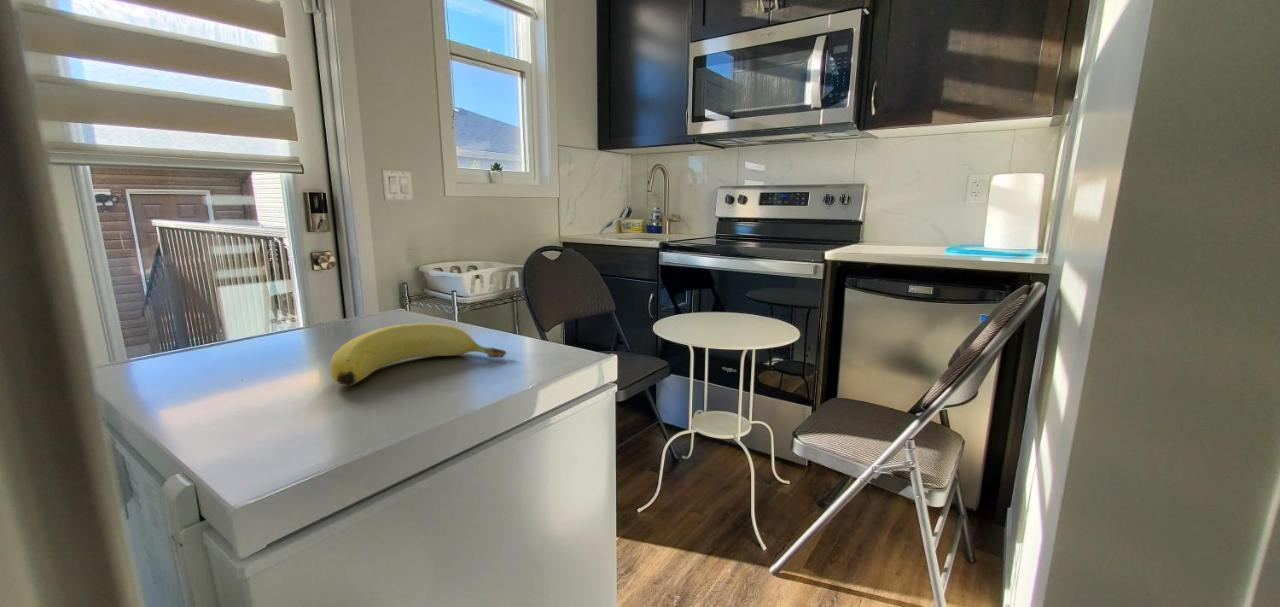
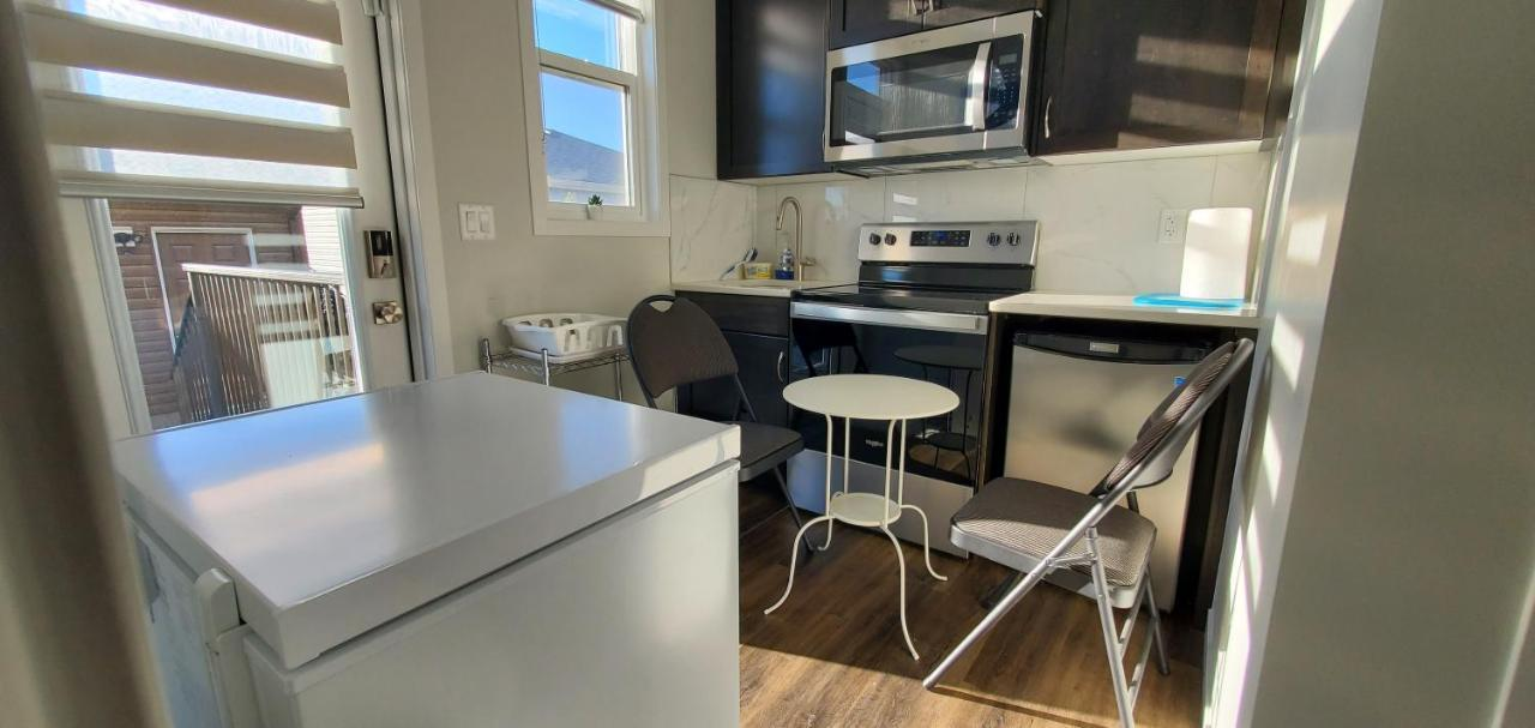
- banana (417, 350)
